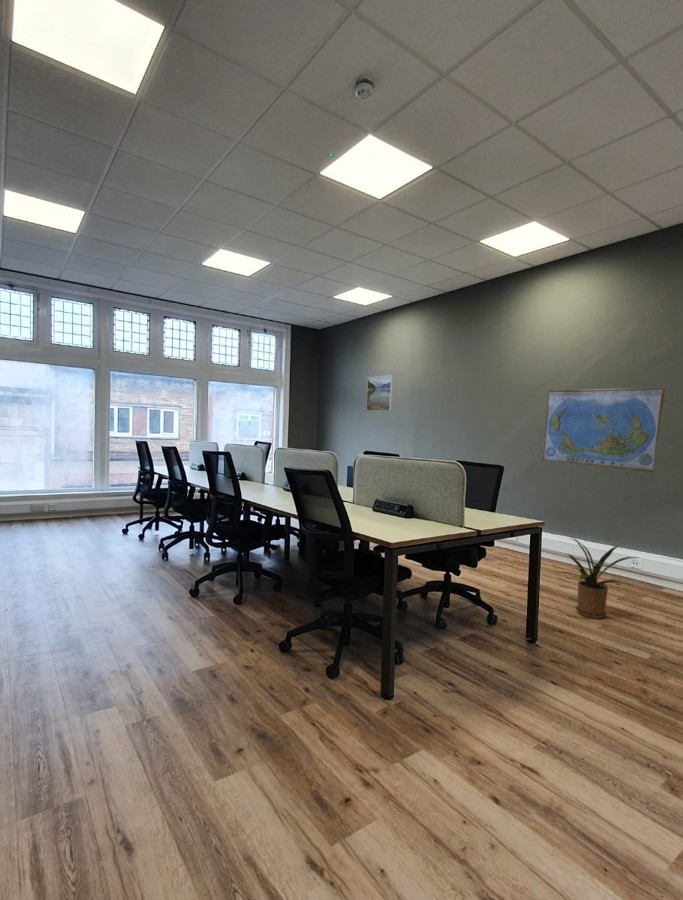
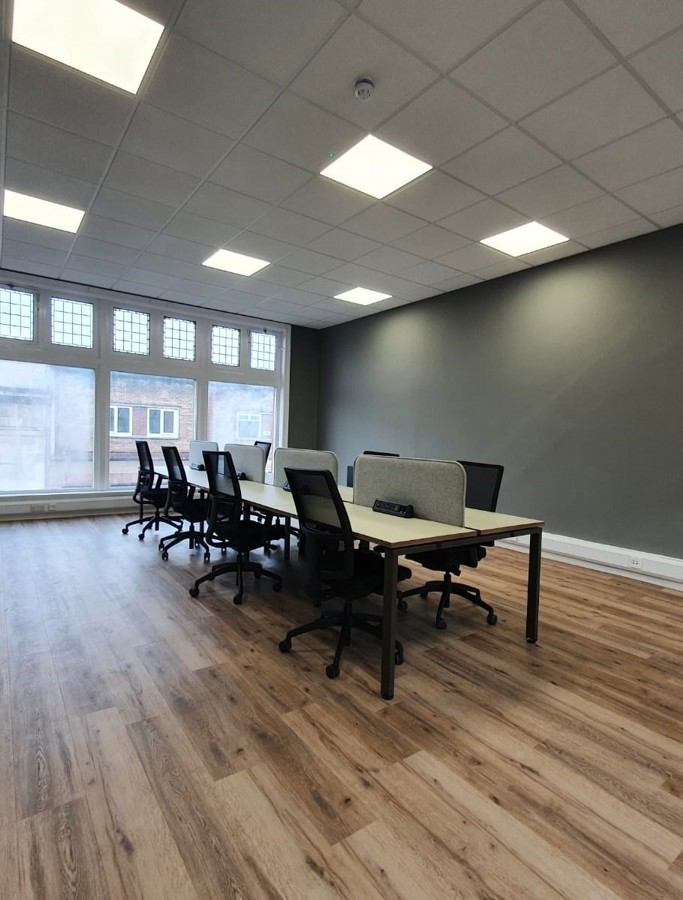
- world map (597, 427)
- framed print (379, 393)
- house plant (593, 578)
